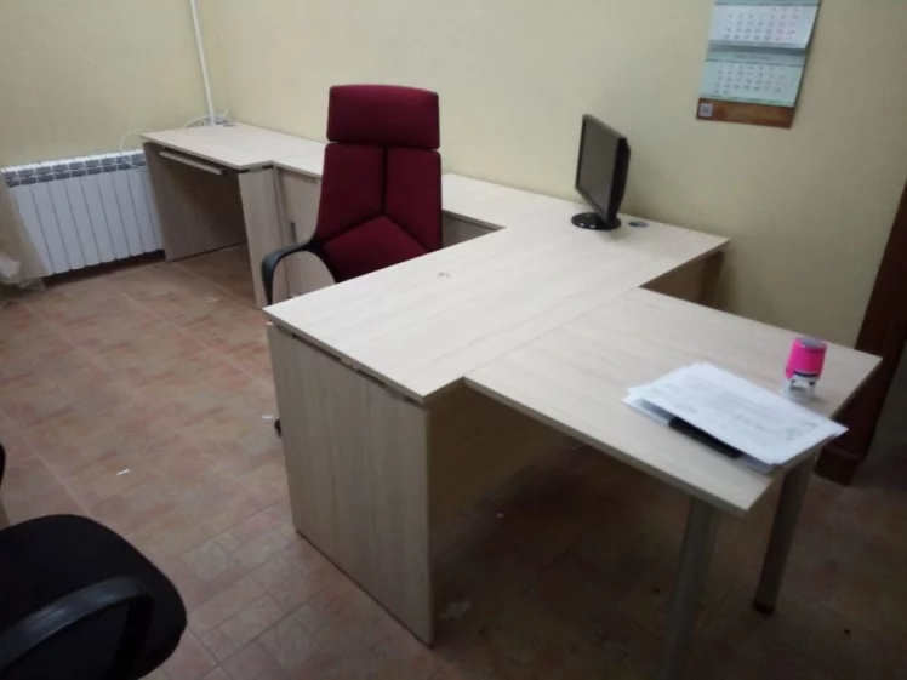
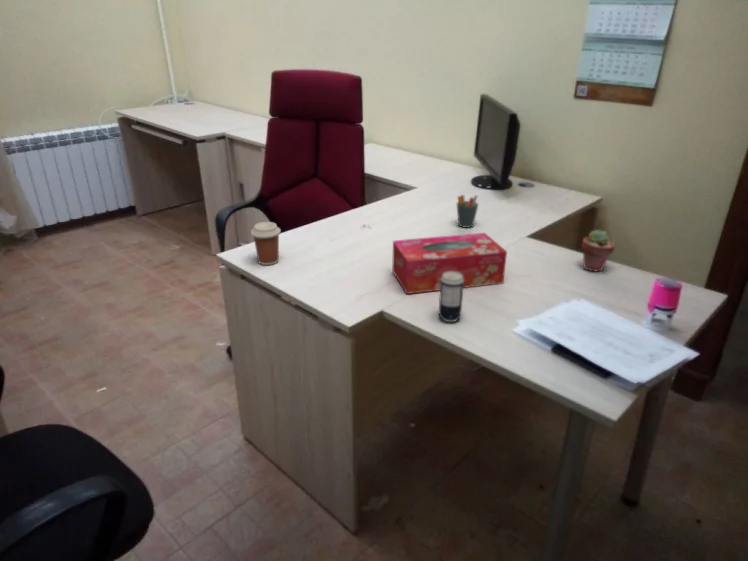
+ beverage can (451, 297)
+ tissue box (447, 261)
+ coffee cup (266, 243)
+ potted succulent (597, 249)
+ pen holder (466, 208)
